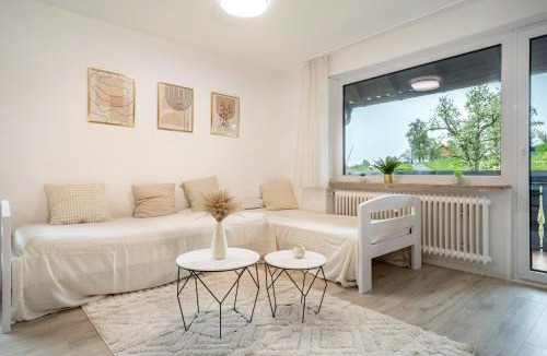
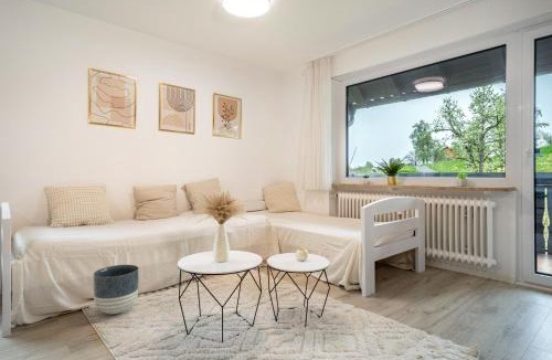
+ planter (116, 290)
